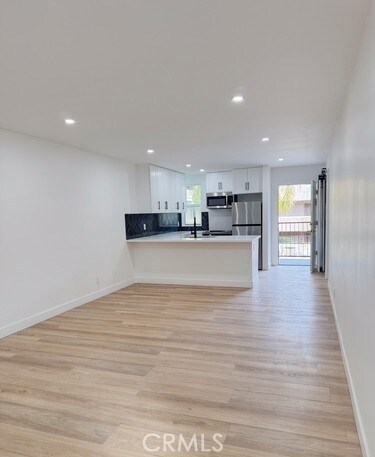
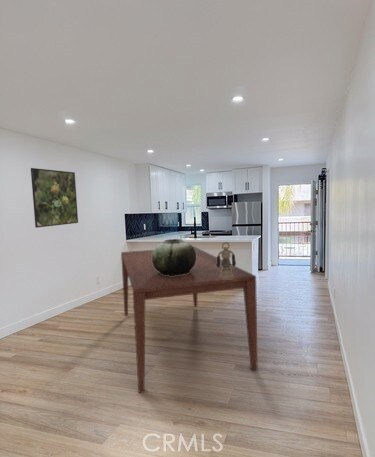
+ dining table (173, 296)
+ lantern (226, 259)
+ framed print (56, 197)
+ ceramic pot (174, 255)
